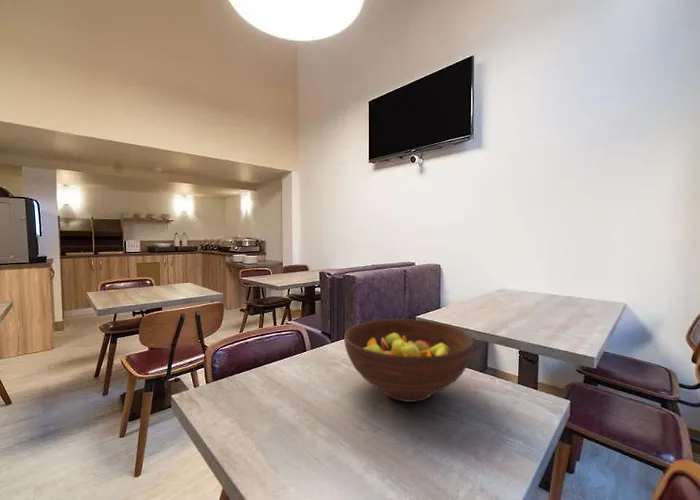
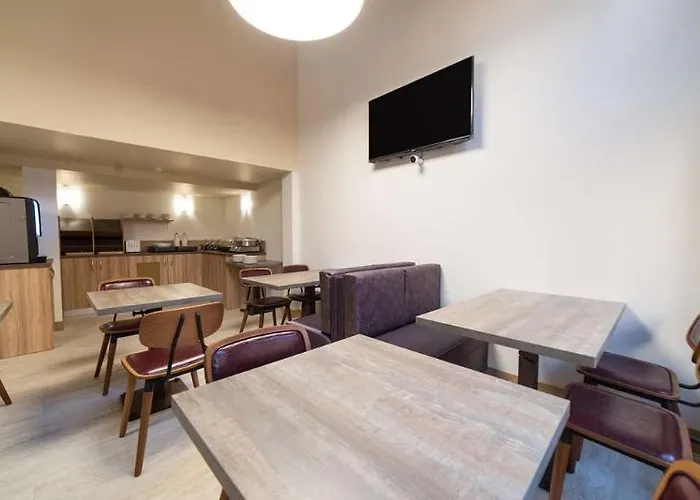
- fruit bowl (406, 362)
